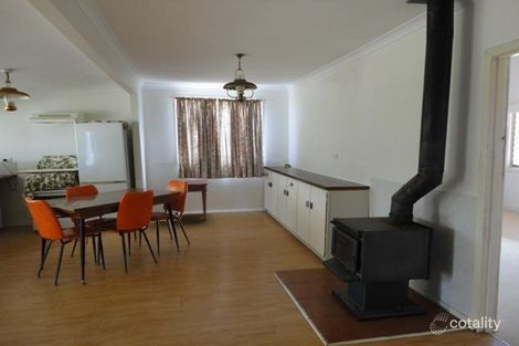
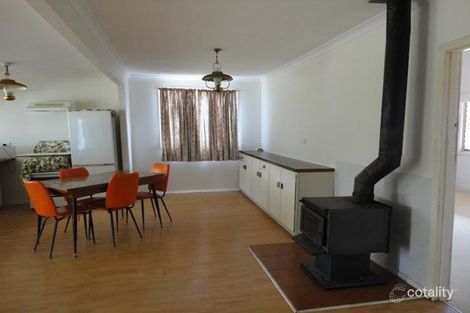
- side table (190, 191)
